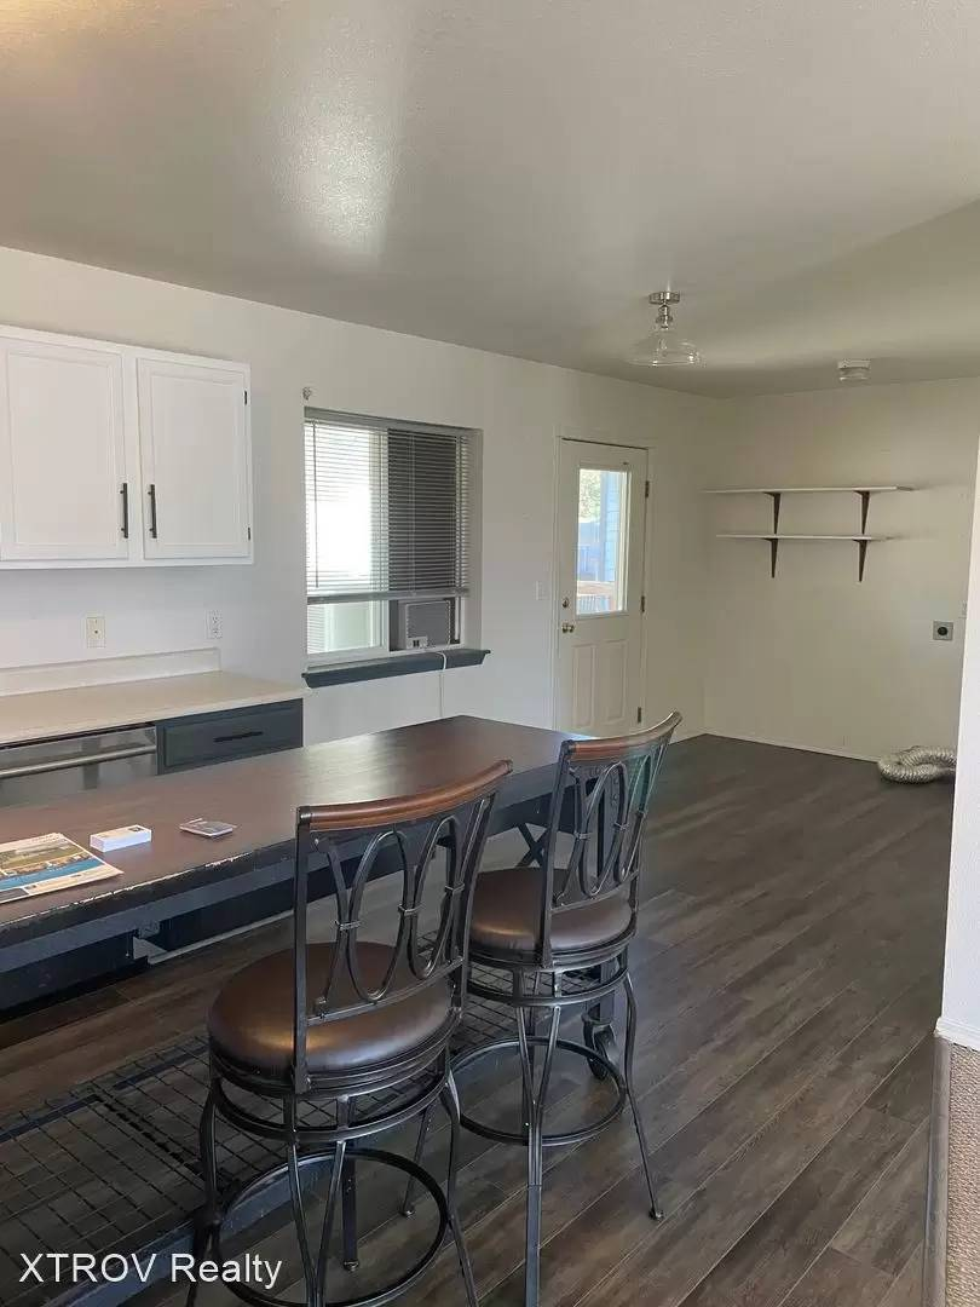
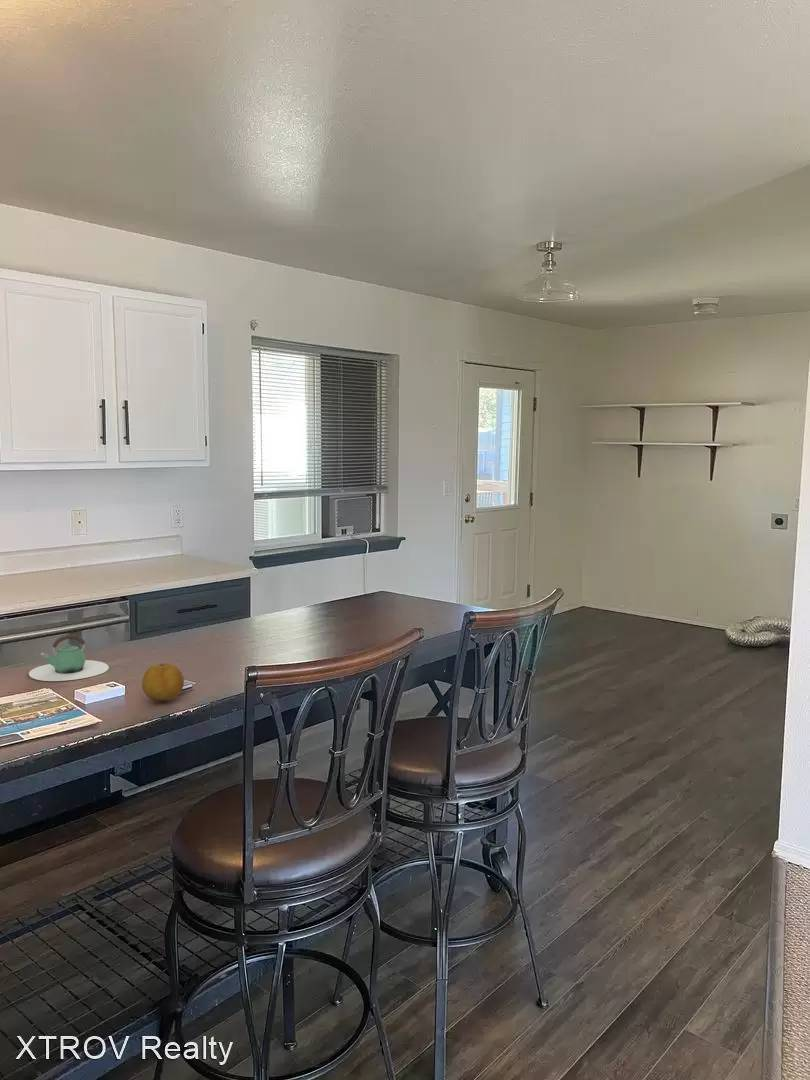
+ teapot (68, 652)
+ fruit (163, 682)
